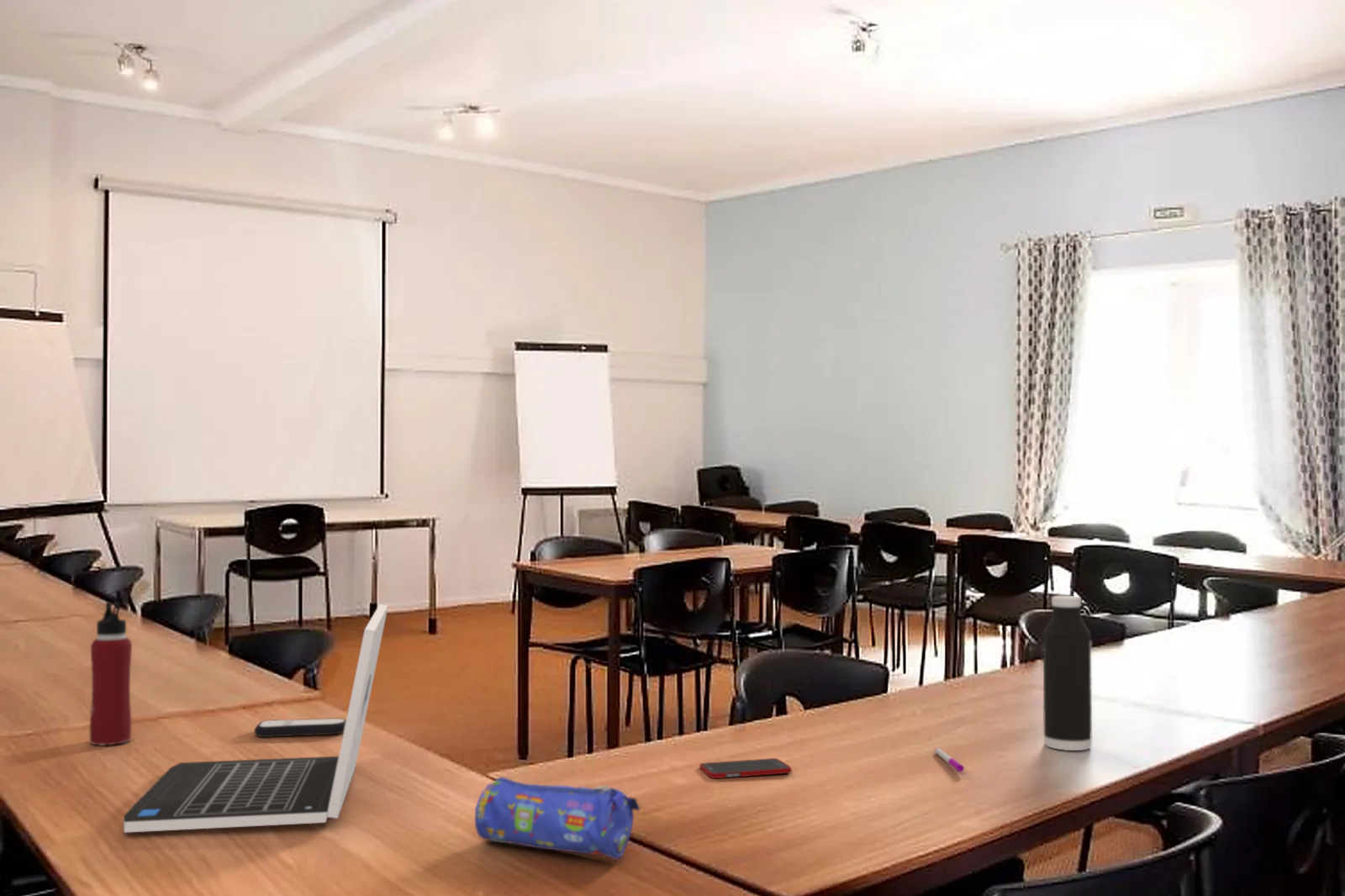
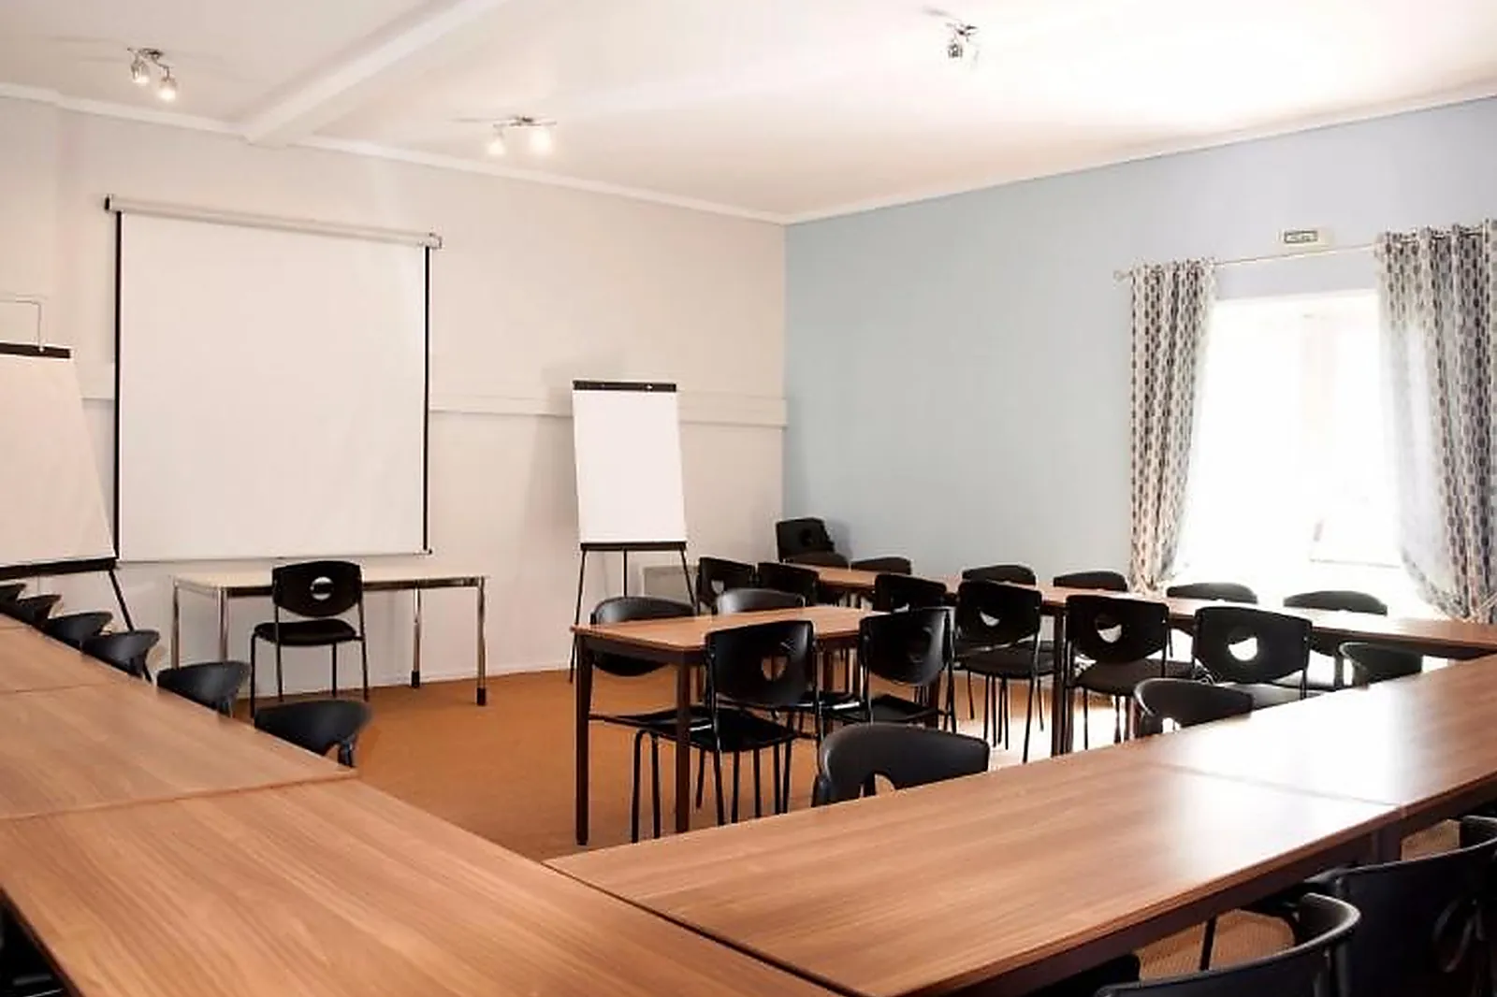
- pencil case (555, 814)
- laptop (267, 759)
- water bottle (111, 671)
- remote control (302, 726)
- water bottle (1067, 671)
- cell phone (745, 768)
- pen (948, 759)
